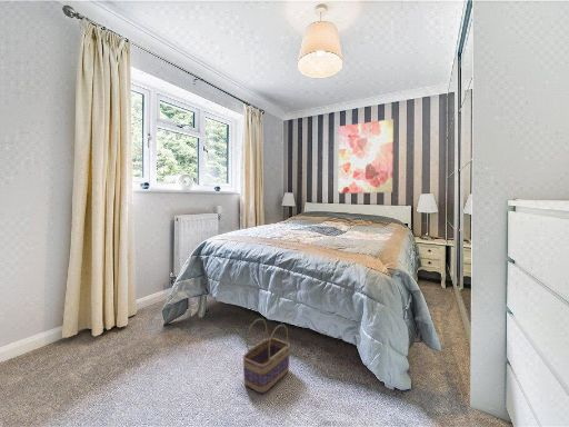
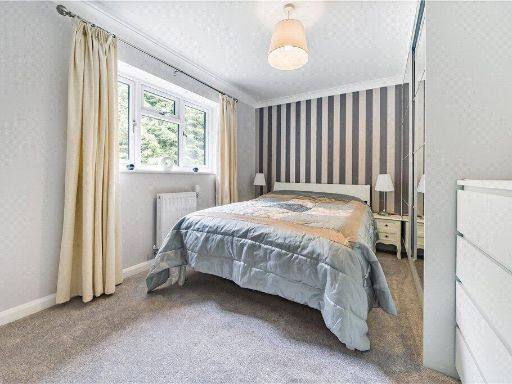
- basket (267, 349)
- wall art (365, 158)
